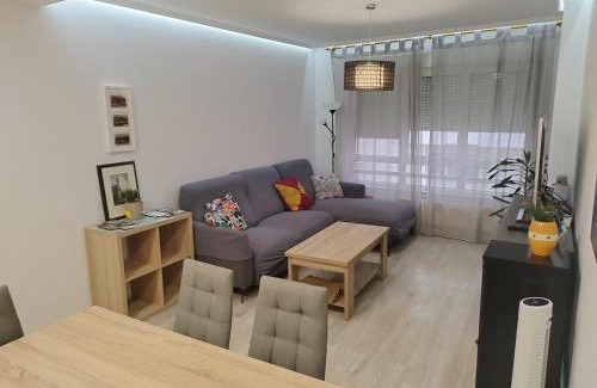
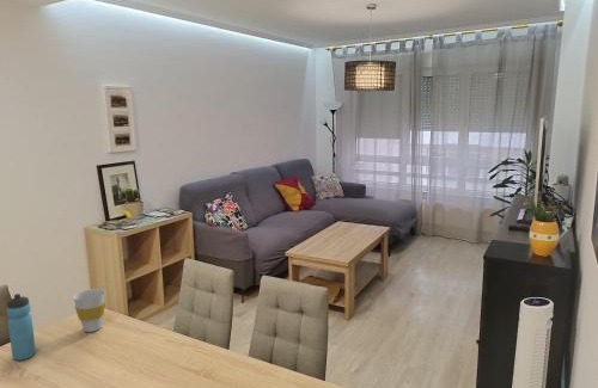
+ water bottle (20, 325)
+ cup (91, 310)
